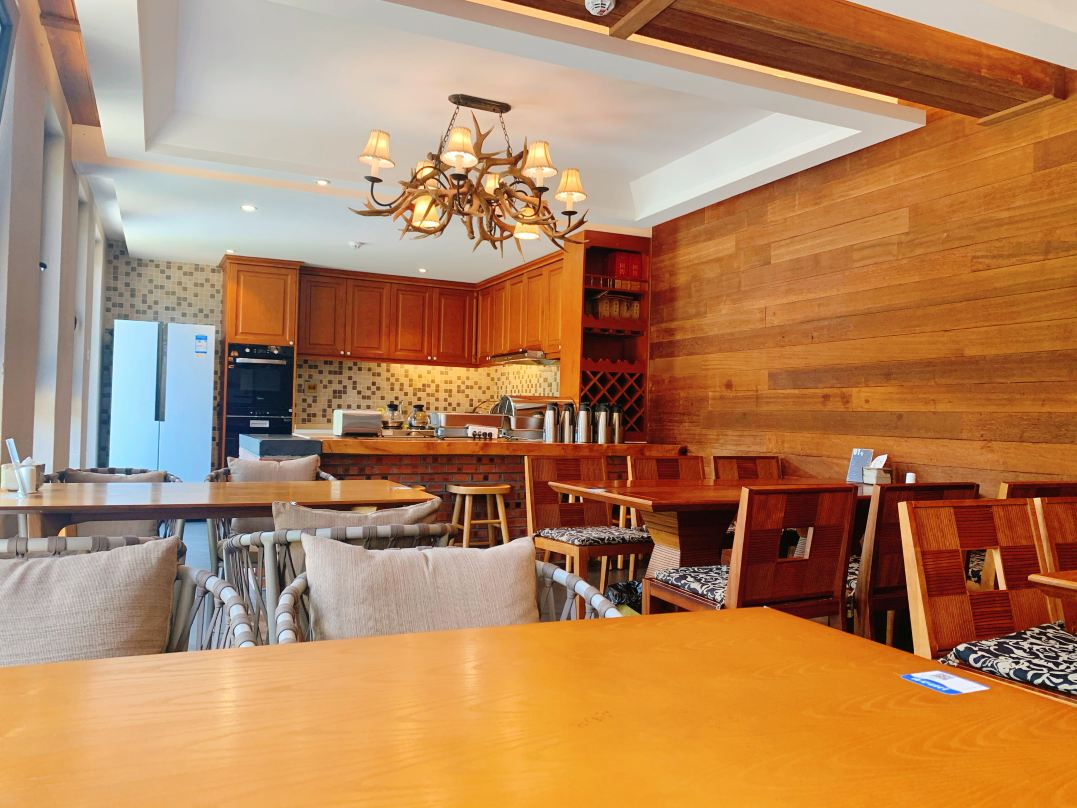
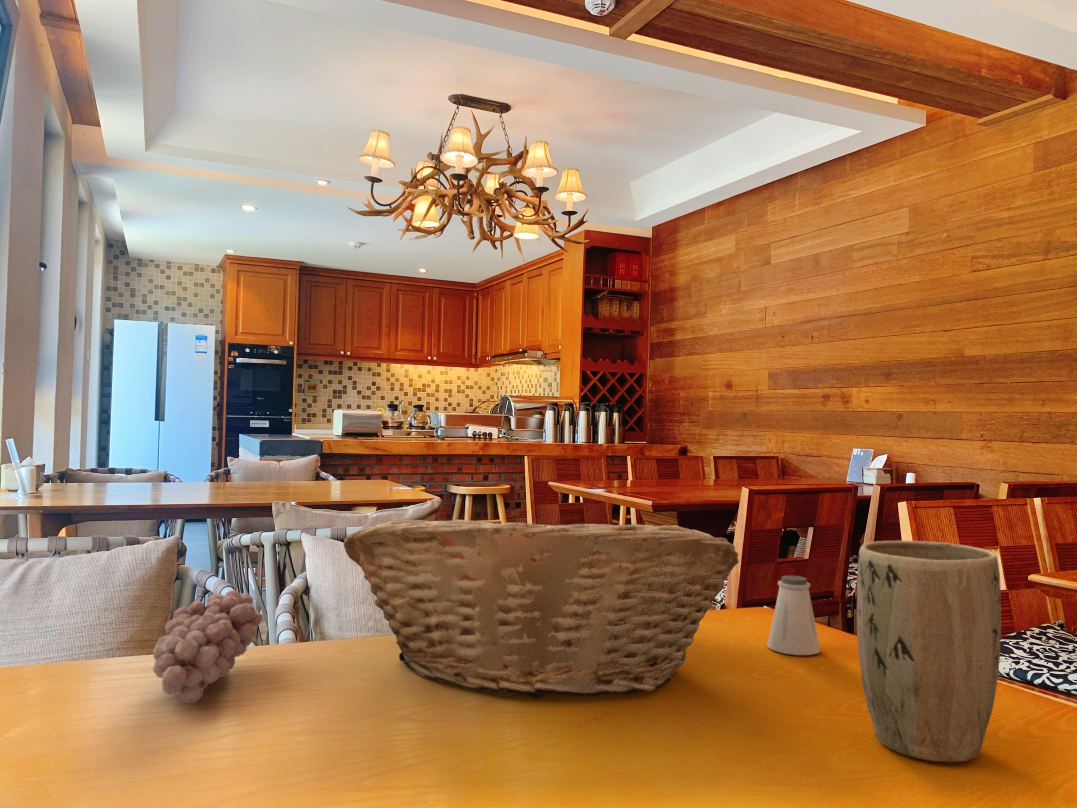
+ saltshaker (793, 612)
+ fruit basket (538, 586)
+ fruit (201, 644)
+ plant pot (926, 646)
